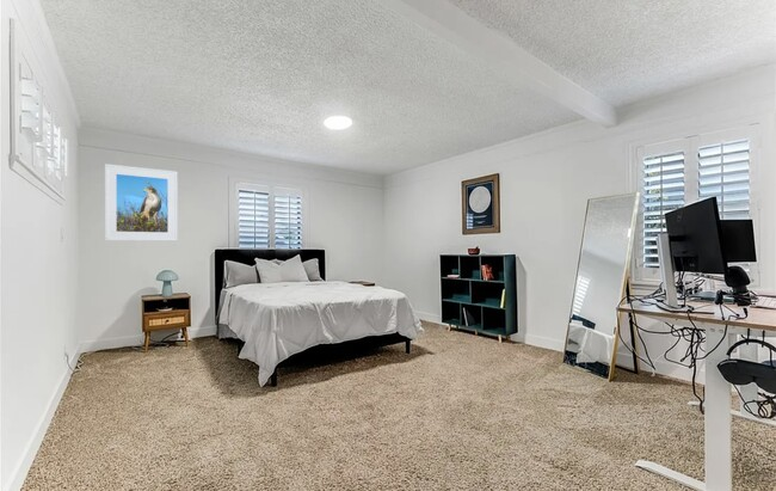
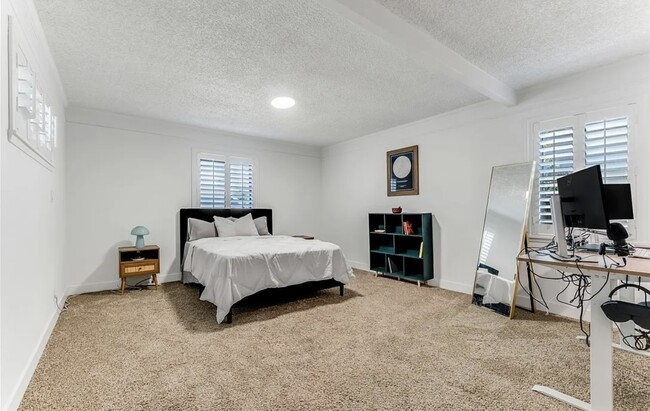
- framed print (142, 204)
